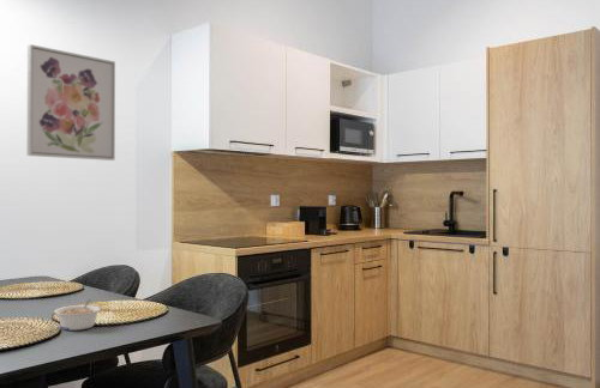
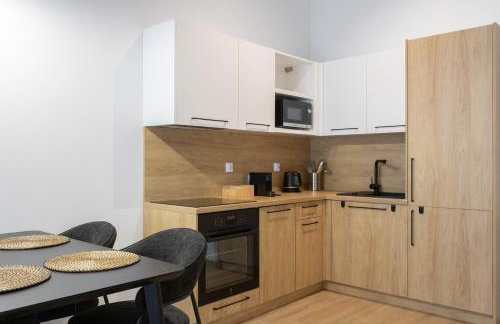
- legume (77, 315)
- wall art (73, 105)
